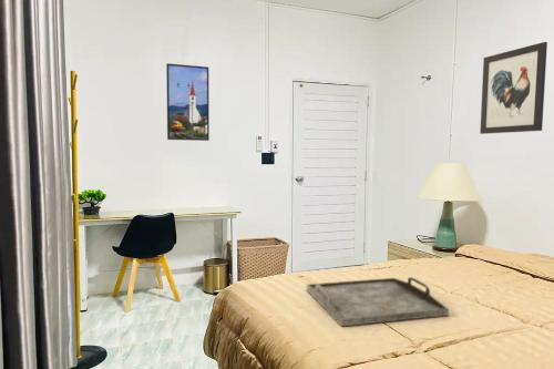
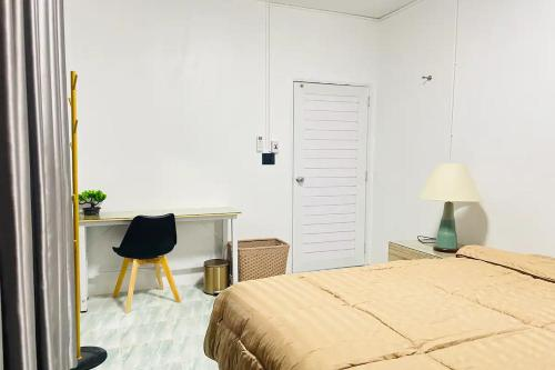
- serving tray (371, 293)
- wall art (511, 91)
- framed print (187, 102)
